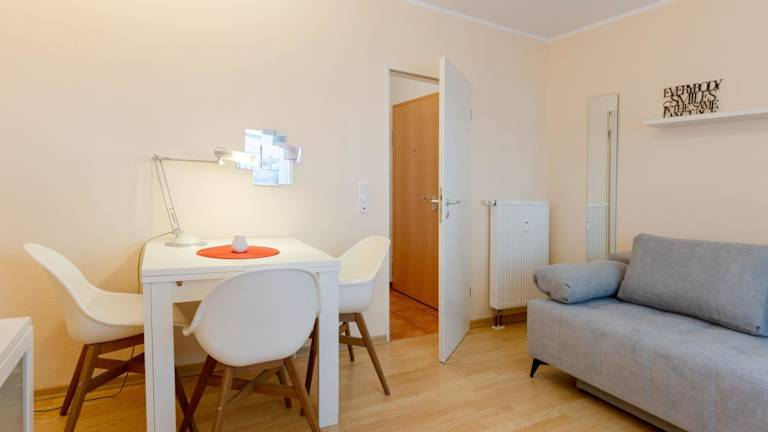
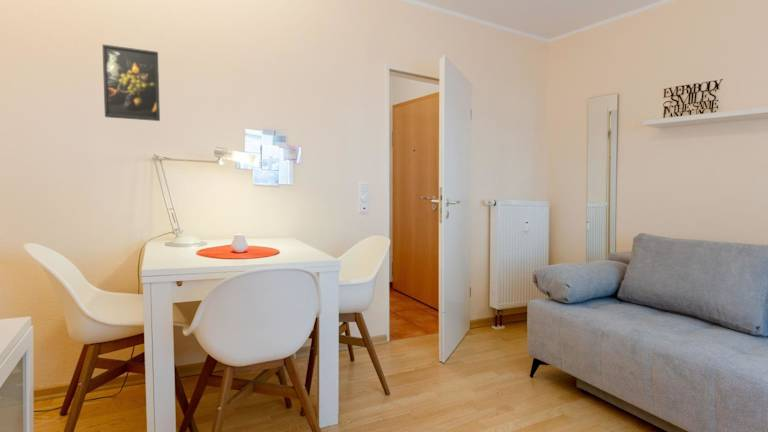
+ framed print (132, 83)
